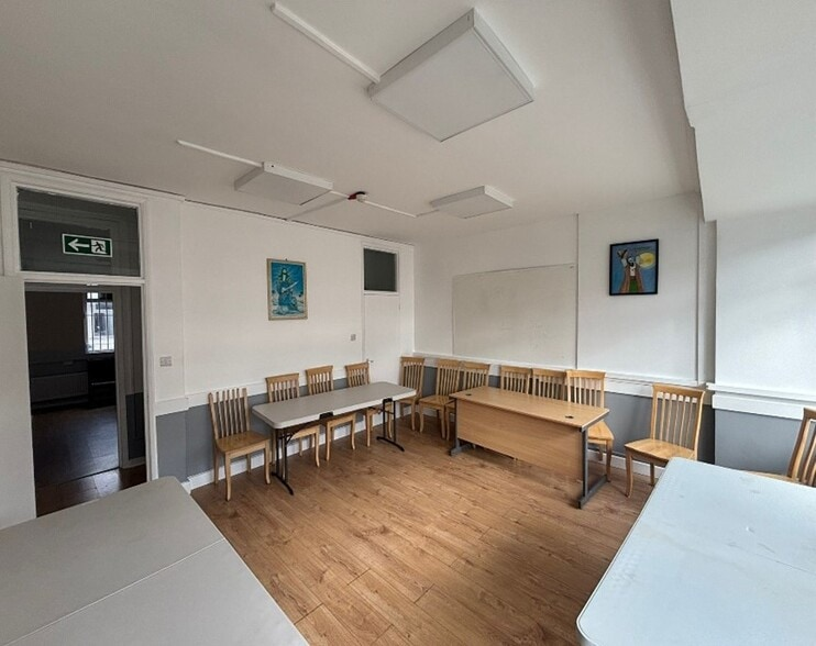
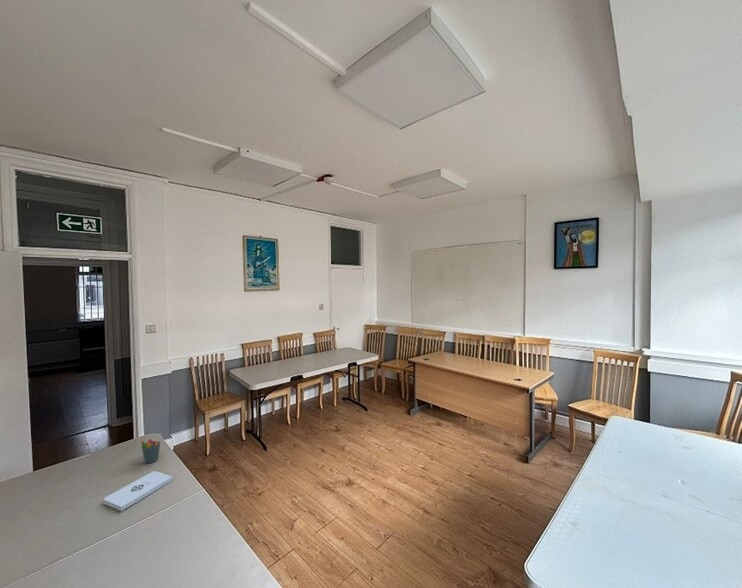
+ pen holder (151, 448)
+ notepad (139, 489)
